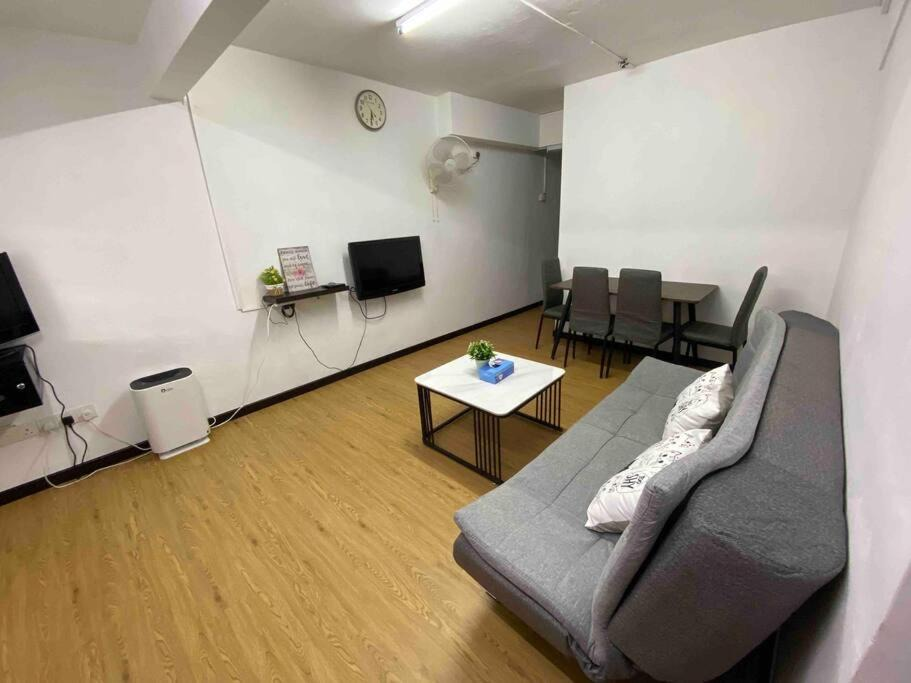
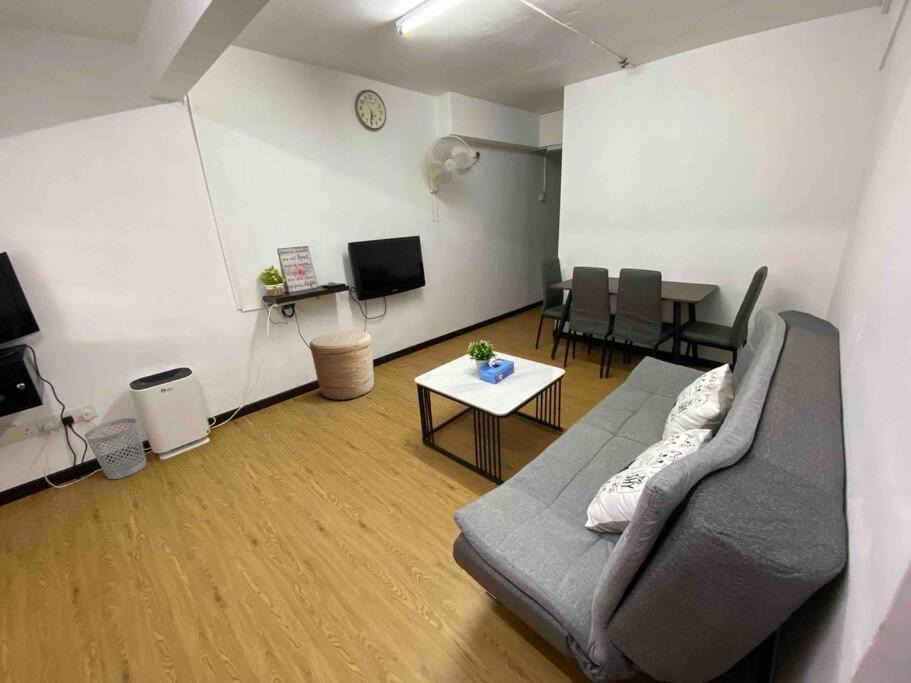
+ basket (344, 364)
+ wastebasket (119, 449)
